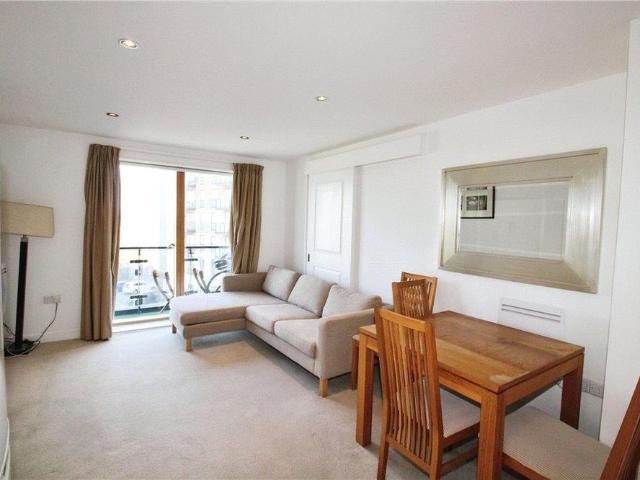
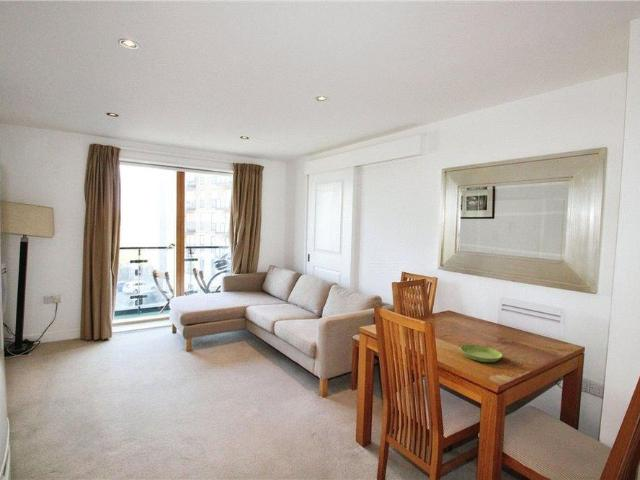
+ saucer (480, 353)
